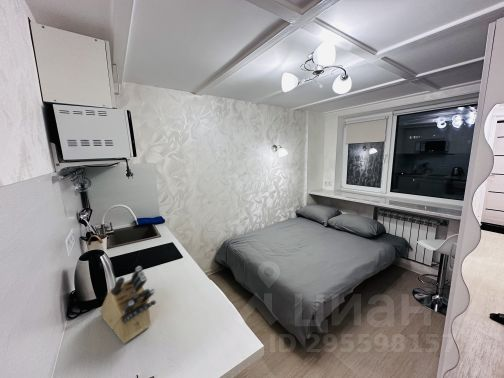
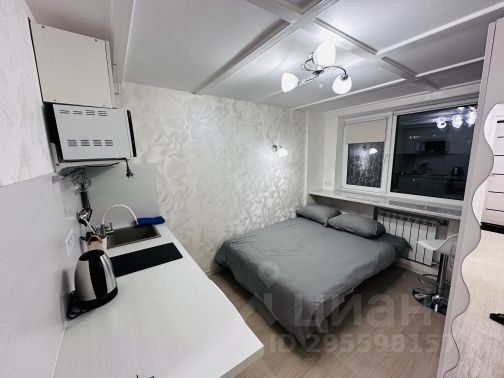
- knife block (125, 294)
